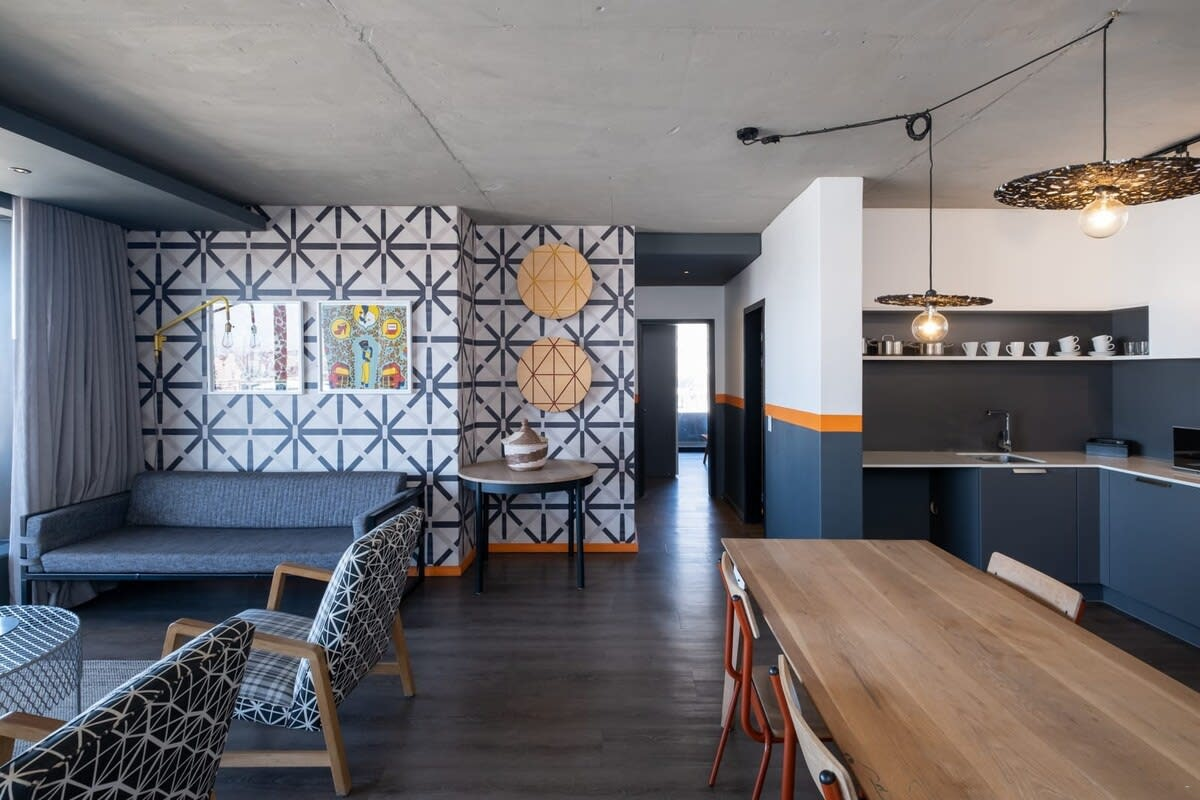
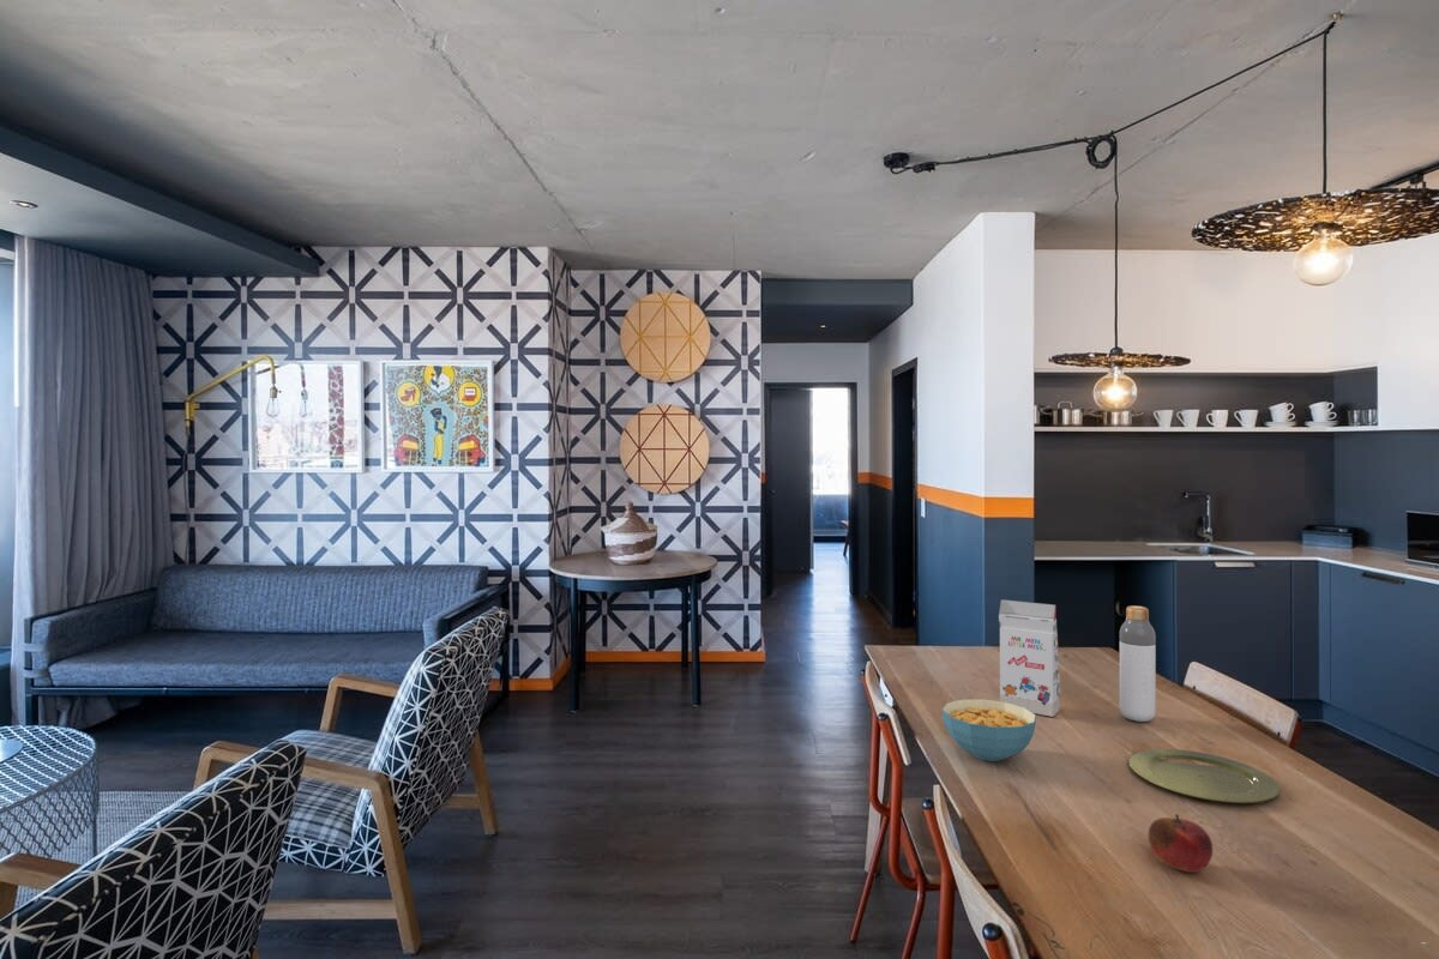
+ bottle (1137, 663)
+ gift box (1029, 655)
+ cereal bowl (988, 734)
+ plate (1200, 774)
+ fruit (1179, 842)
